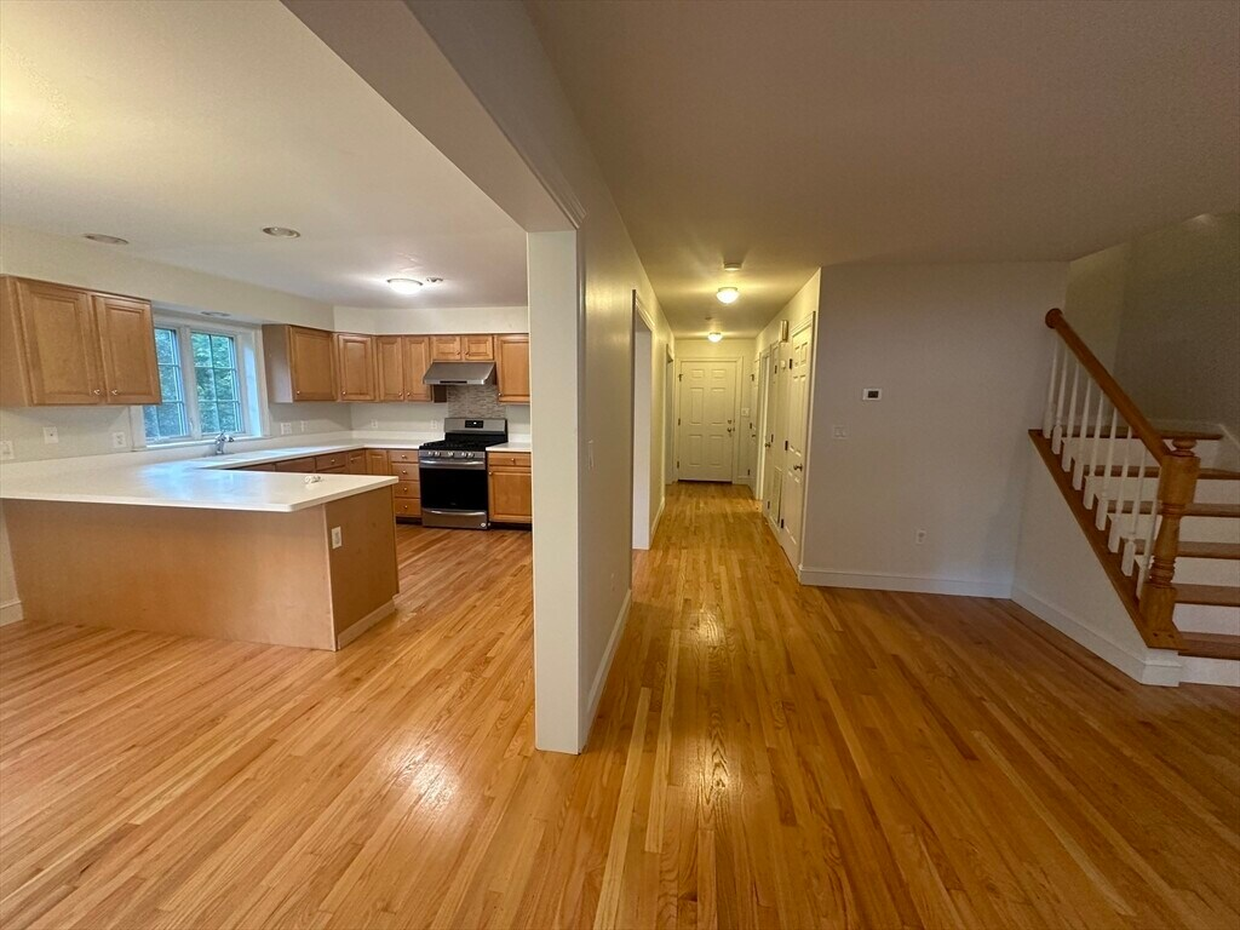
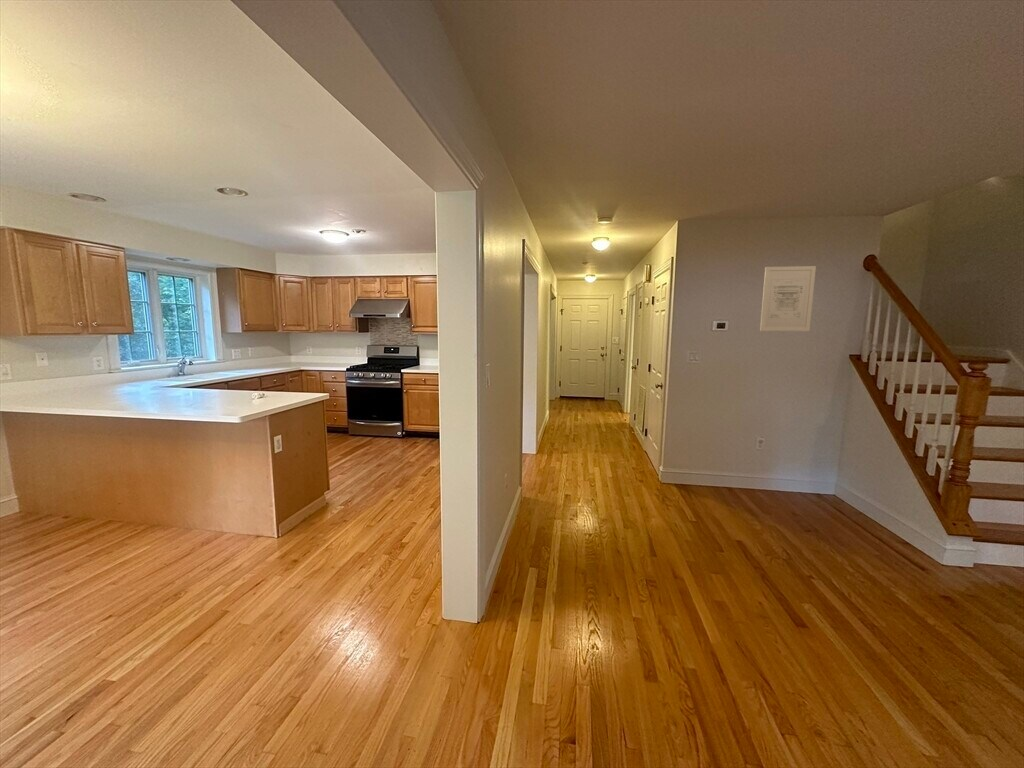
+ wall art (787, 299)
